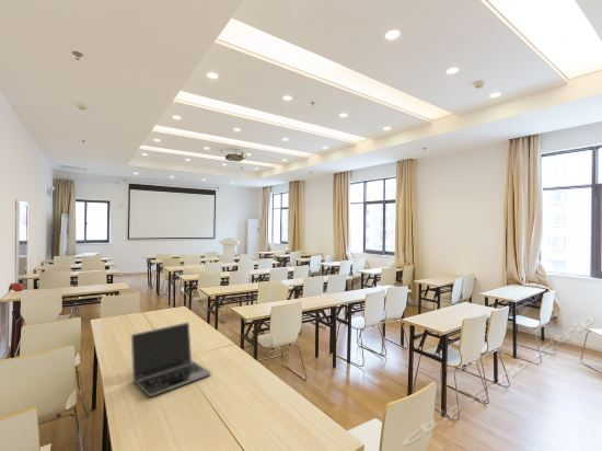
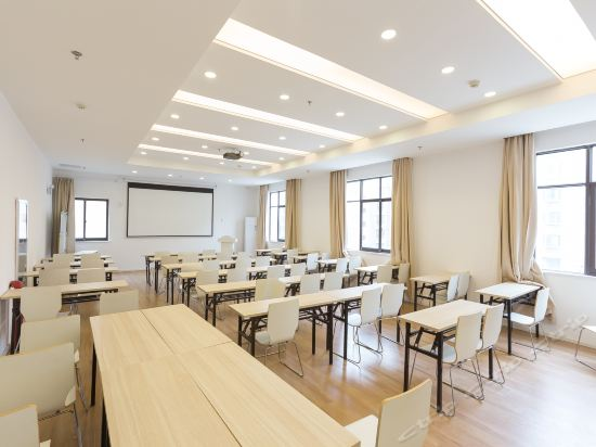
- laptop (171, 355)
